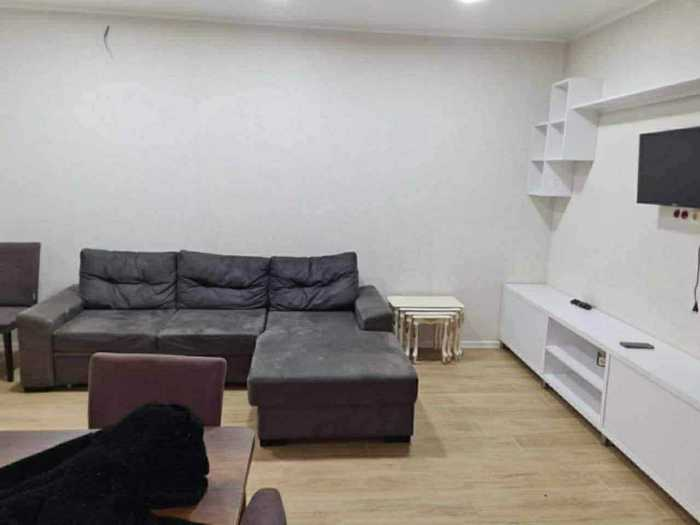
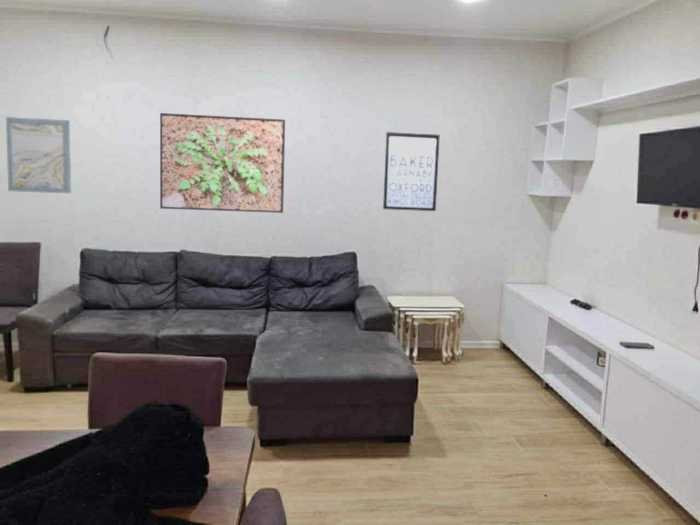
+ wall art (39, 155)
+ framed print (223, 164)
+ wall art (411, 172)
